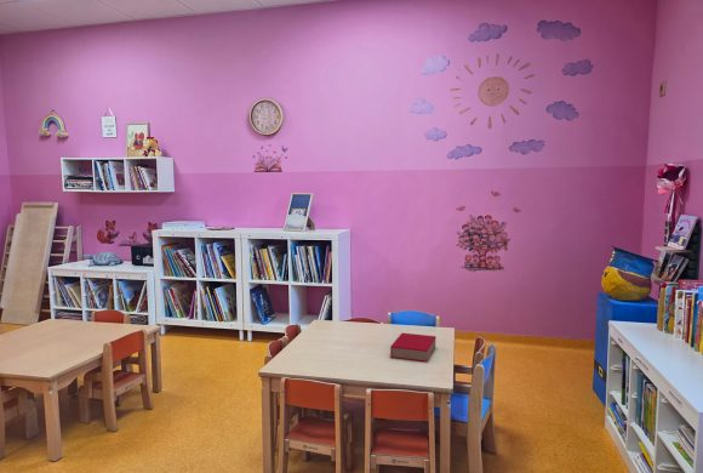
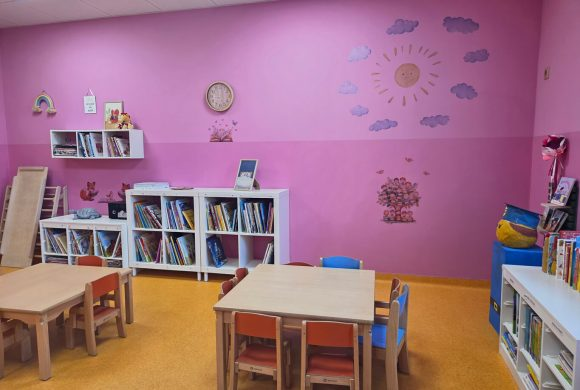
- book (413, 346)
